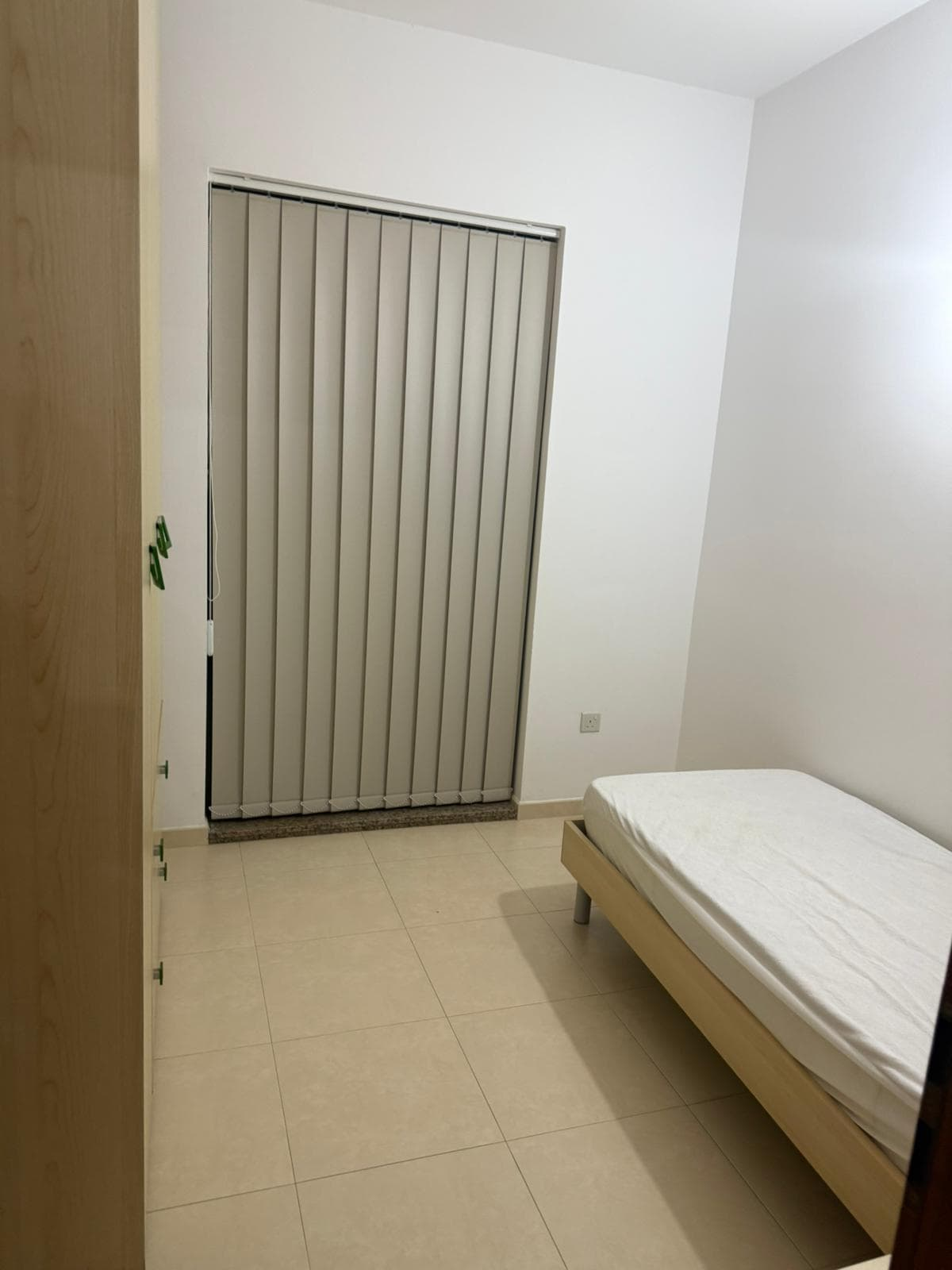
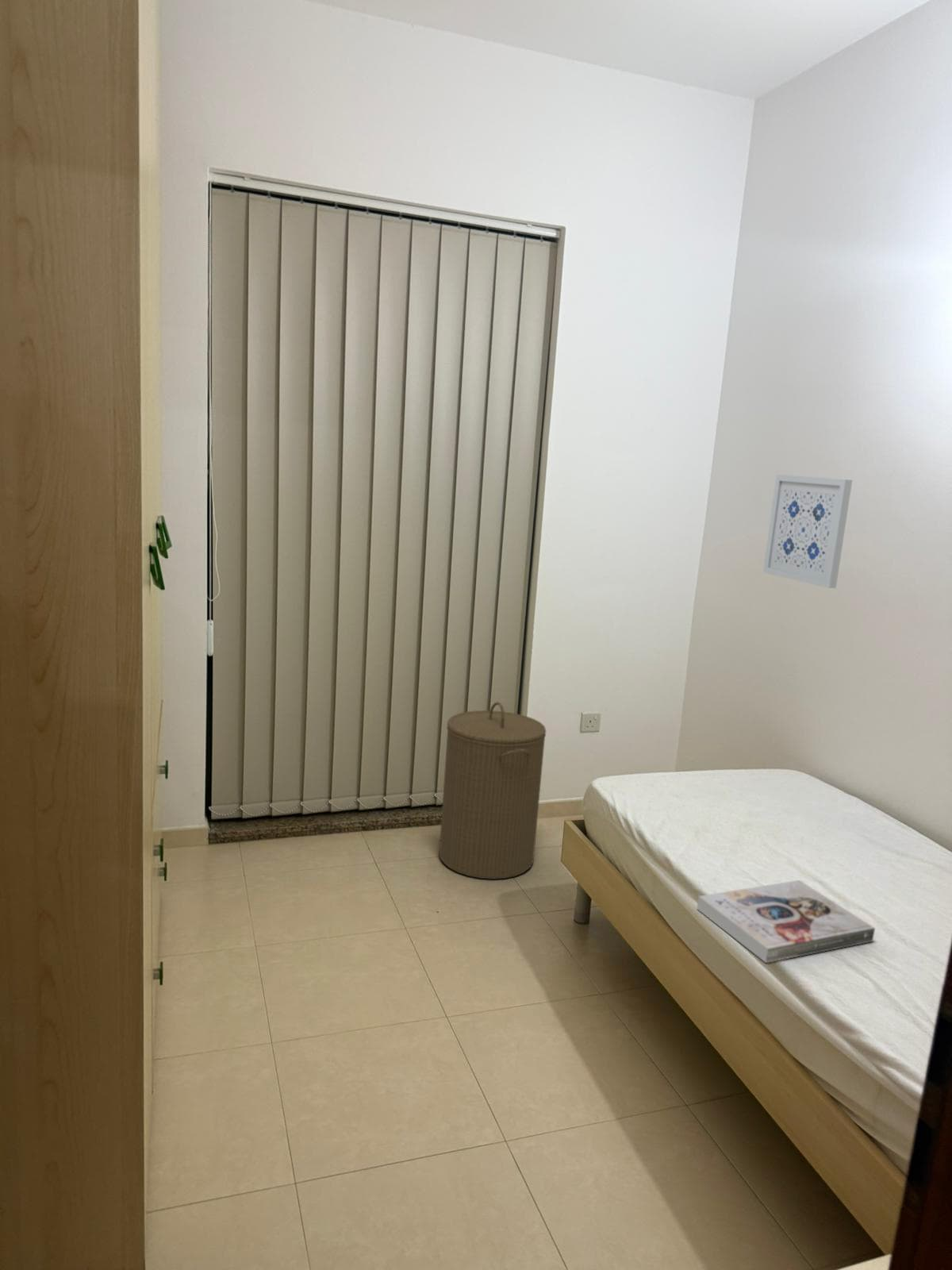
+ laundry hamper (492, 781)
+ book (784, 918)
+ wall art (804, 529)
